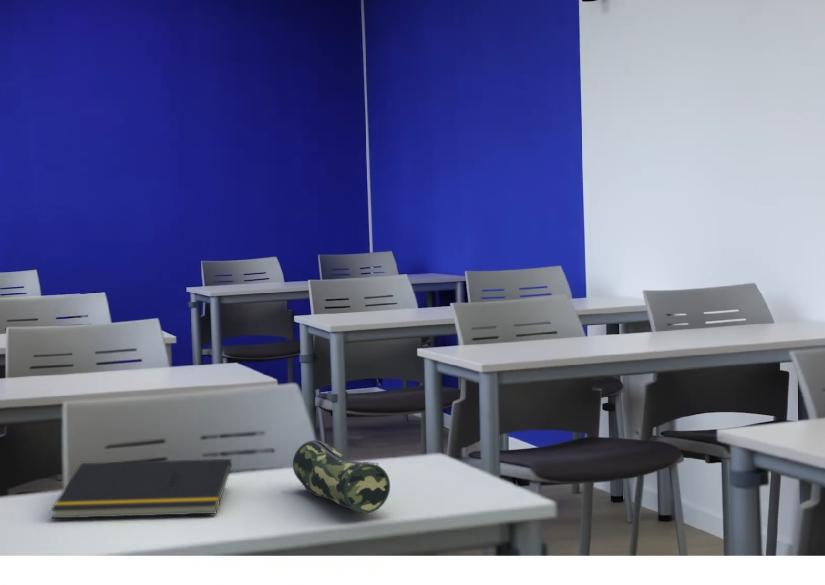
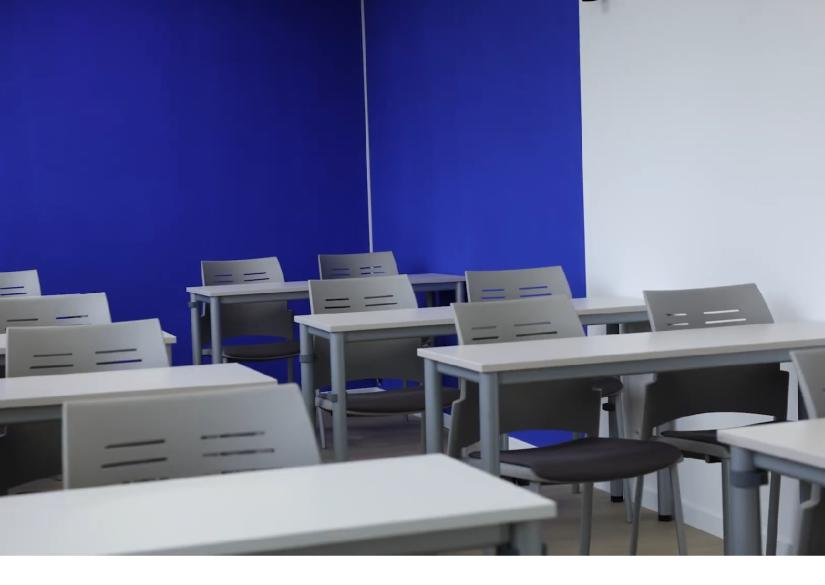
- notepad (145, 487)
- pencil case (340, 477)
